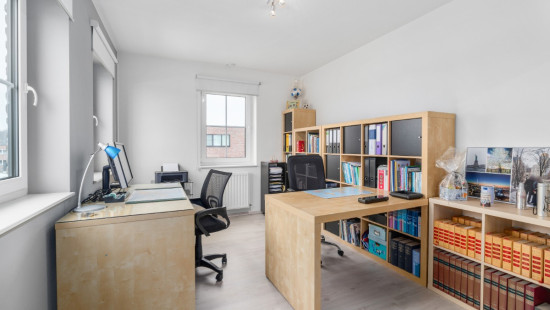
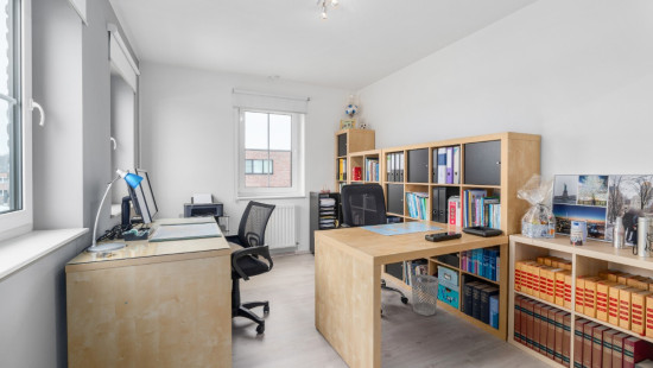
+ wastebasket (424, 294)
